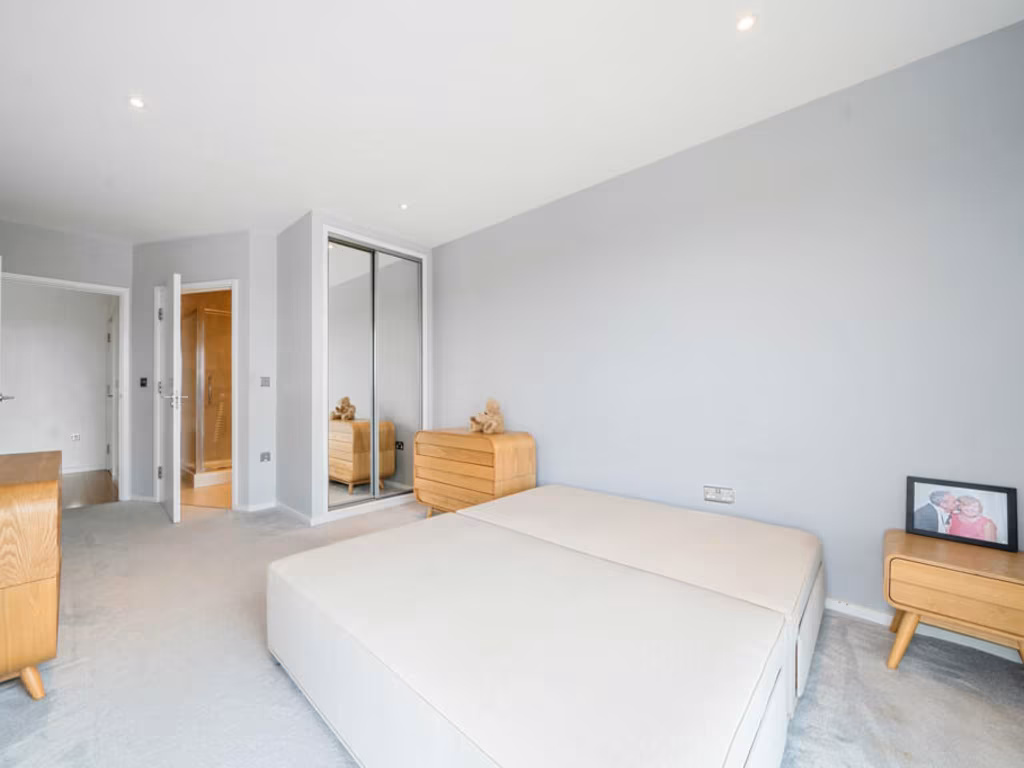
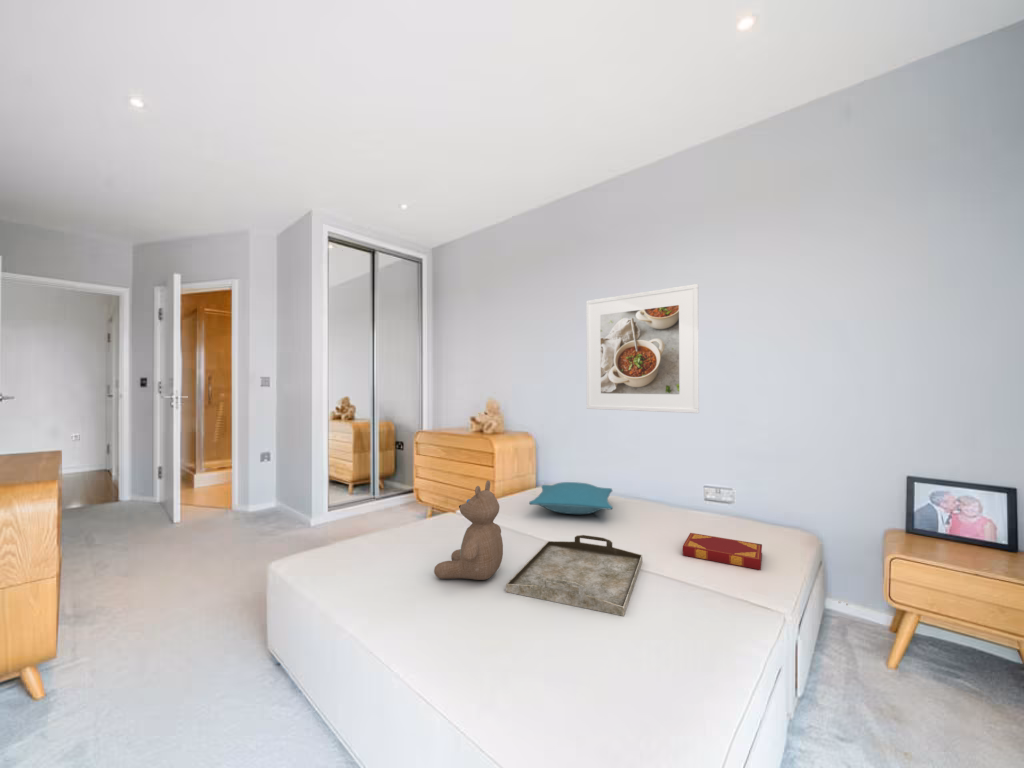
+ hardback book (722, 549)
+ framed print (637, 352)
+ serving tray (579, 565)
+ pillow (573, 497)
+ teddy bear (470, 528)
